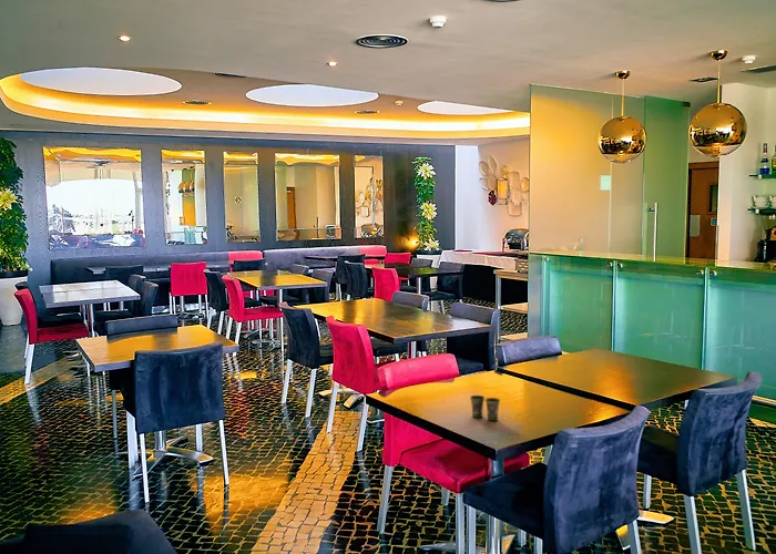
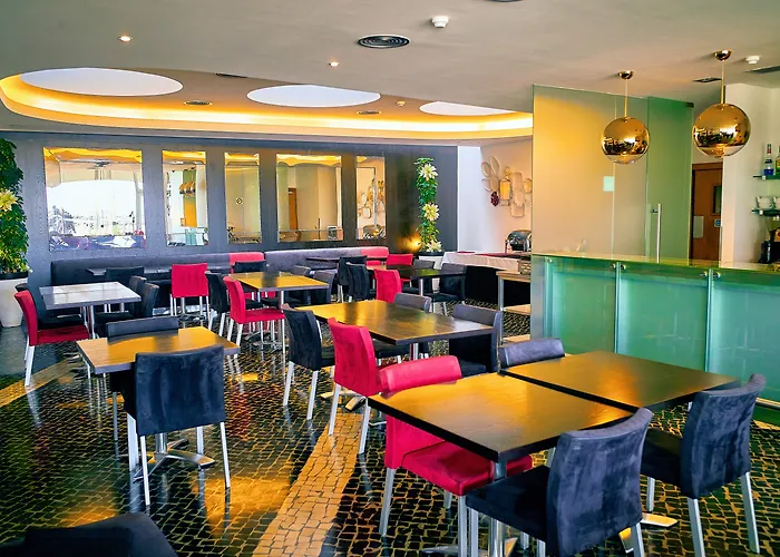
- cup (482, 408)
